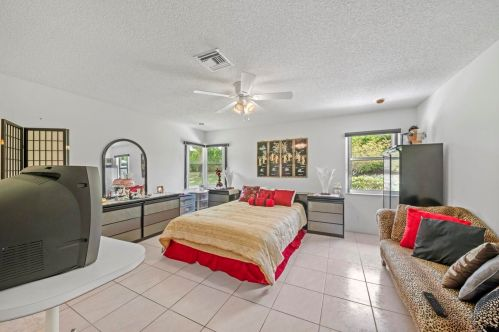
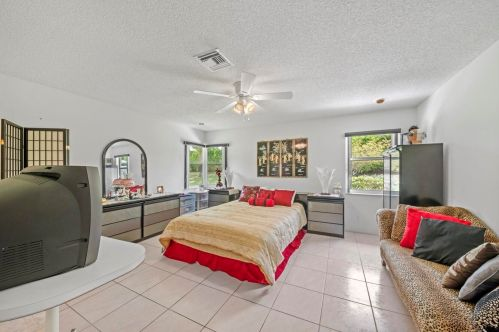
- remote control (434, 303)
